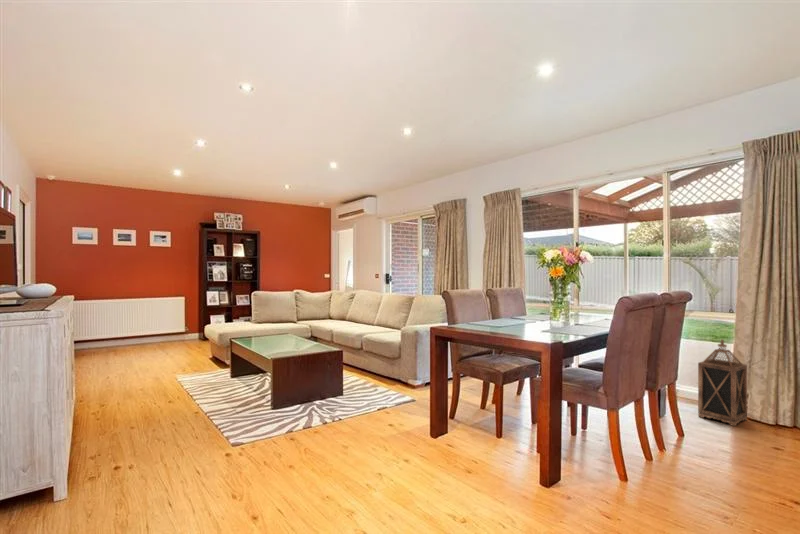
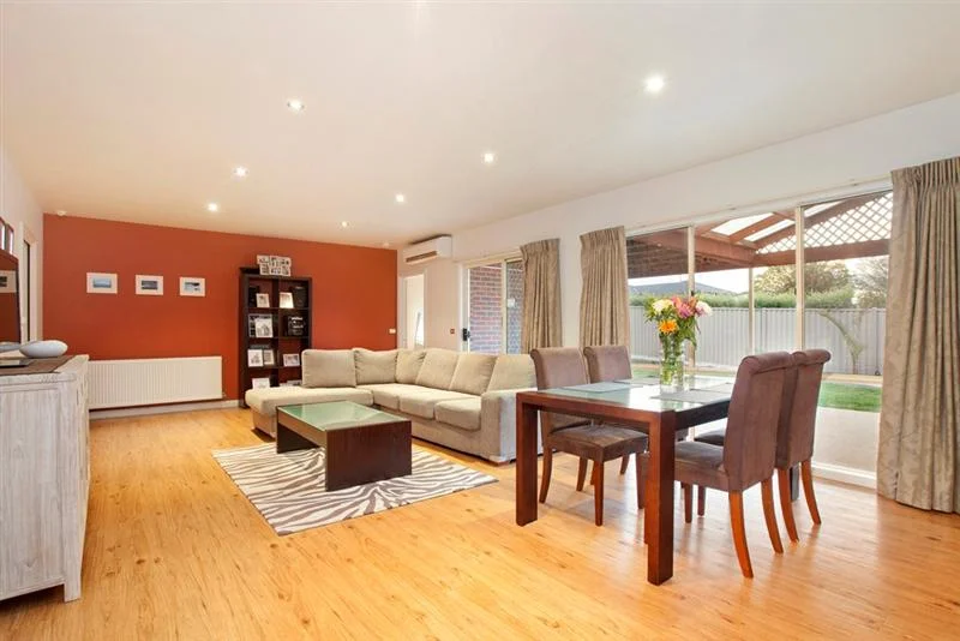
- lantern (722, 378)
